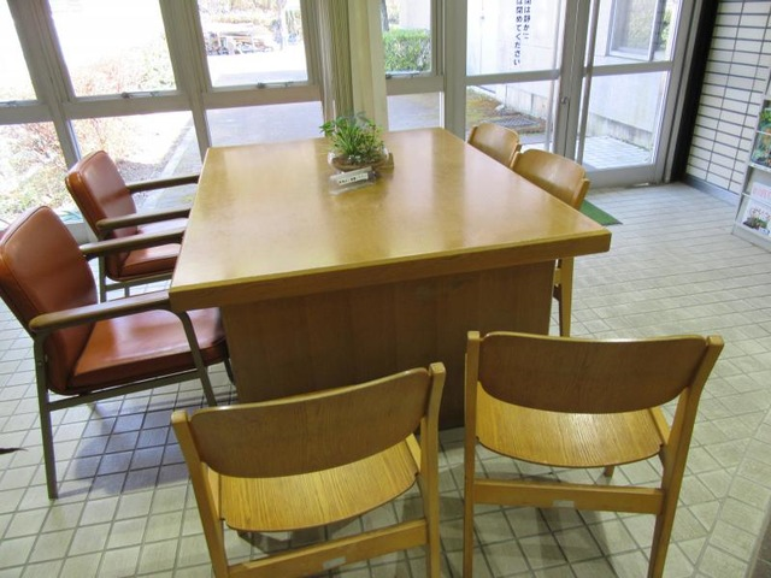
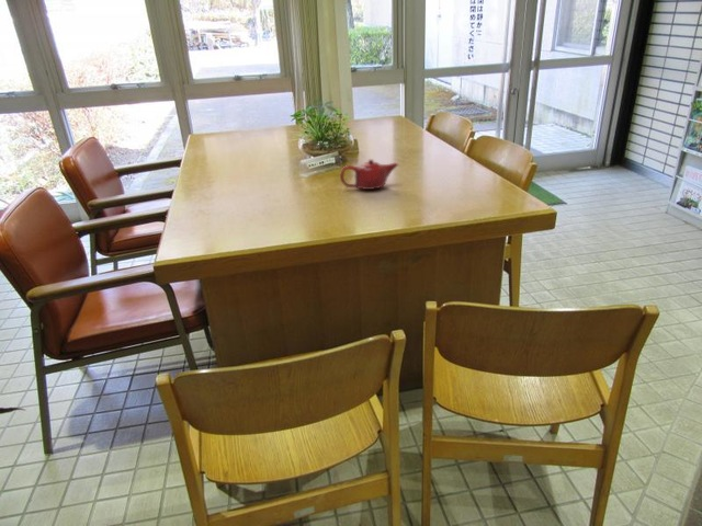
+ teapot (370, 173)
